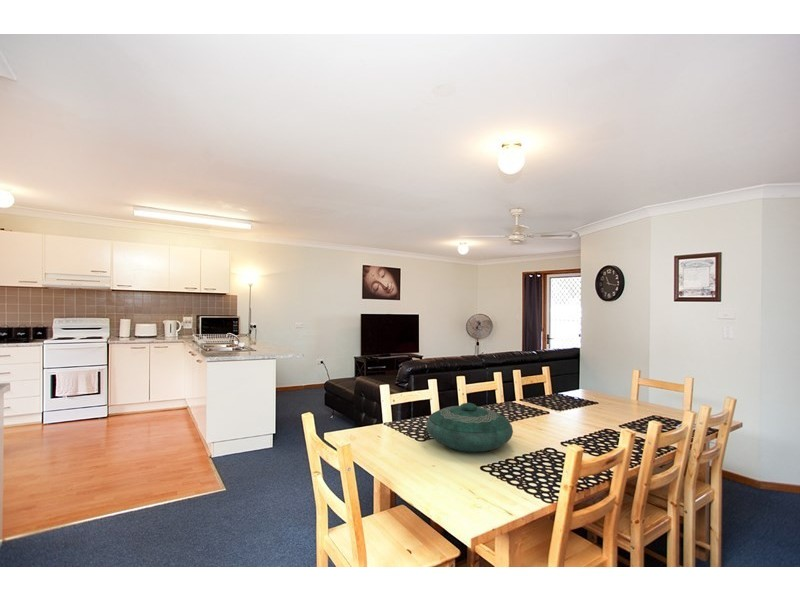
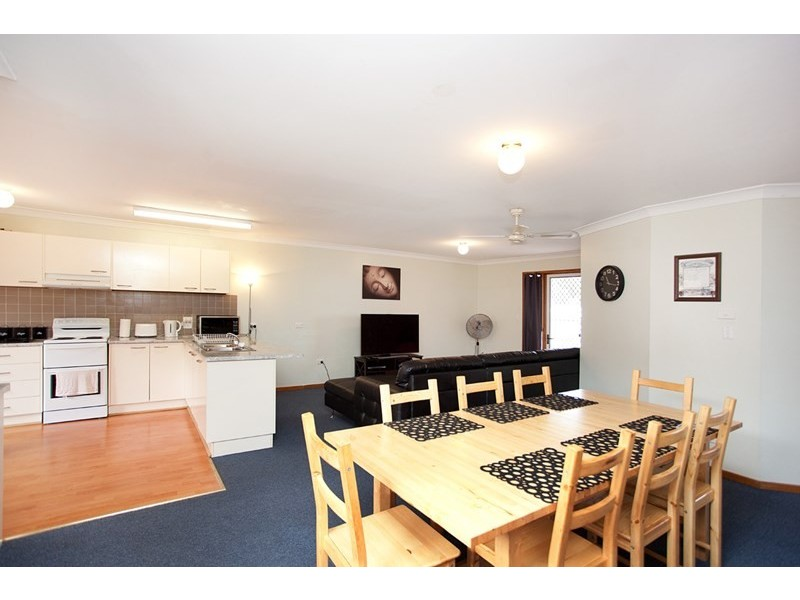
- decorative bowl (468, 423)
